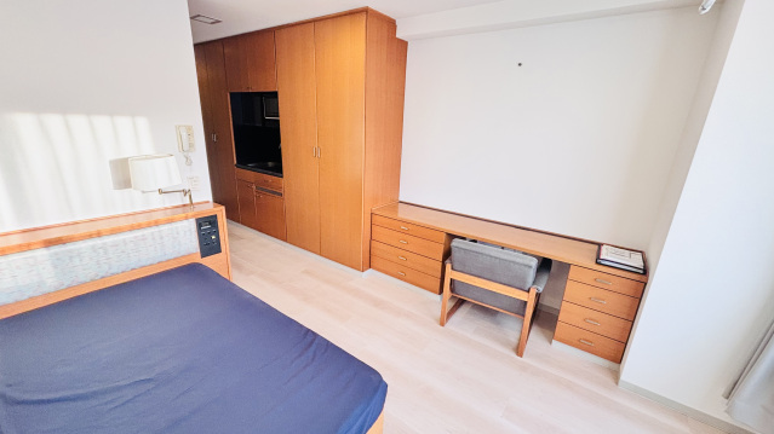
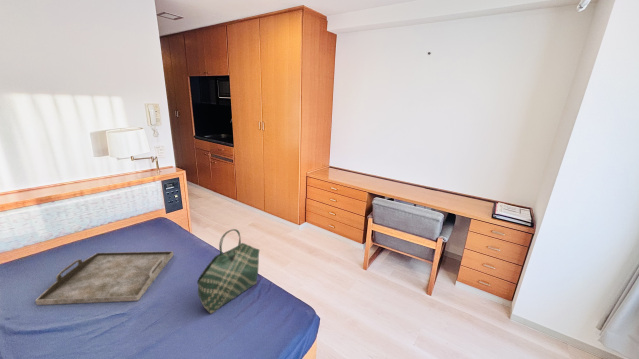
+ tote bag (230, 262)
+ serving tray (114, 270)
